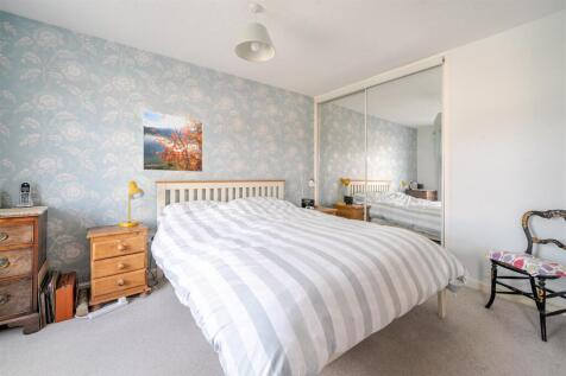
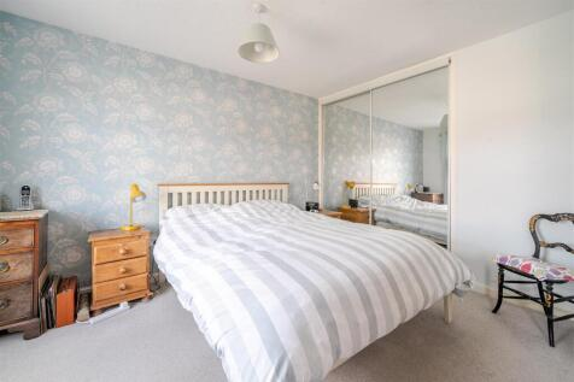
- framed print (174, 144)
